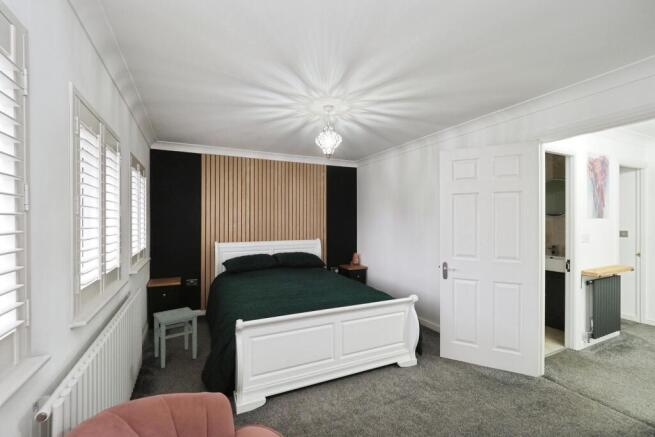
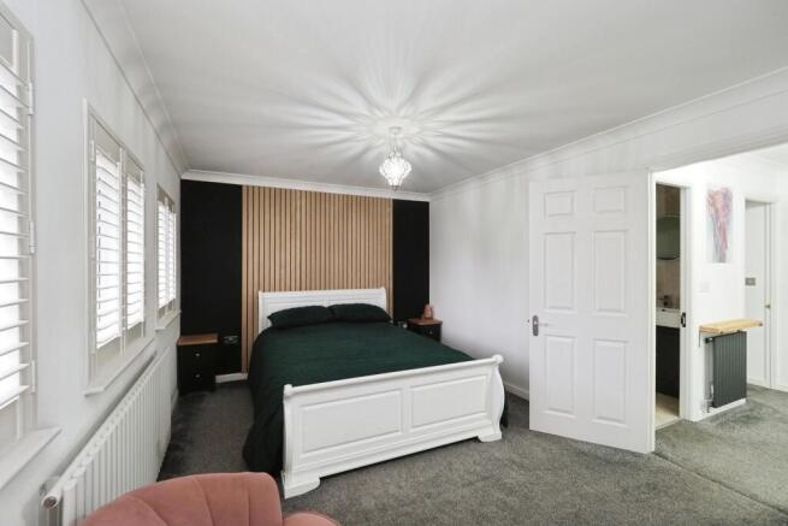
- stool (175, 335)
